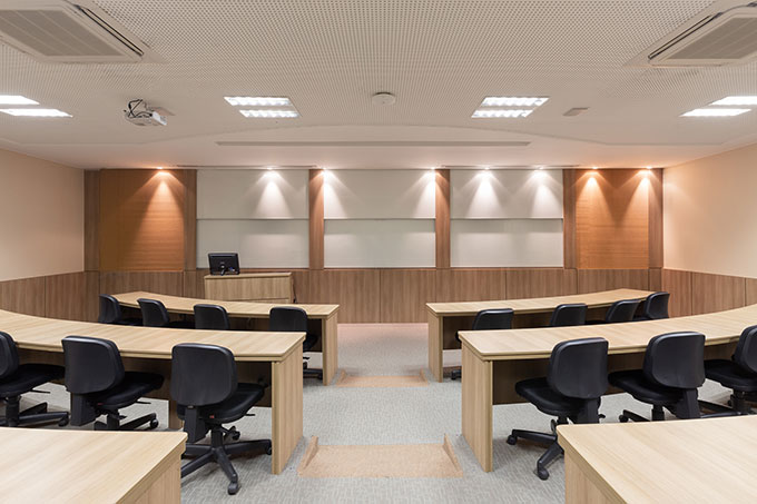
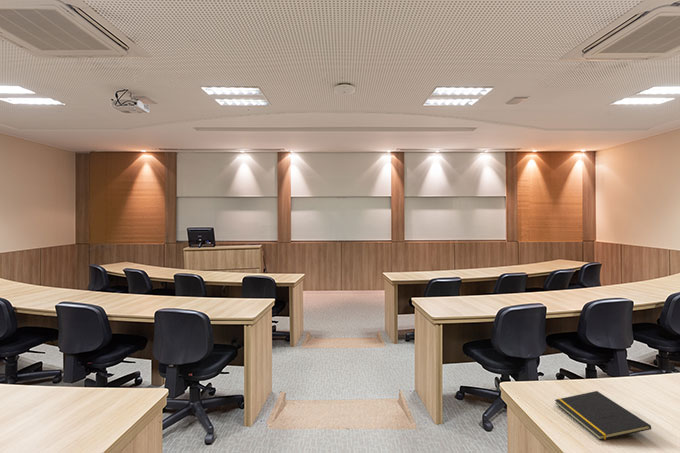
+ notepad (598, 413)
